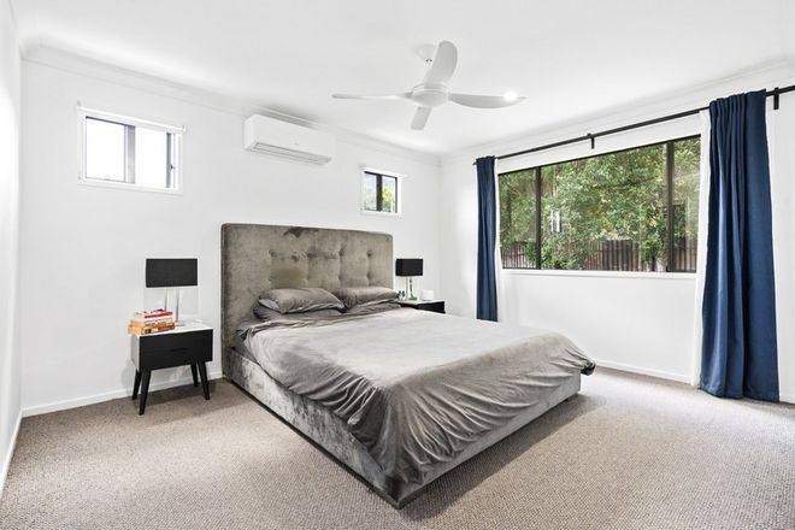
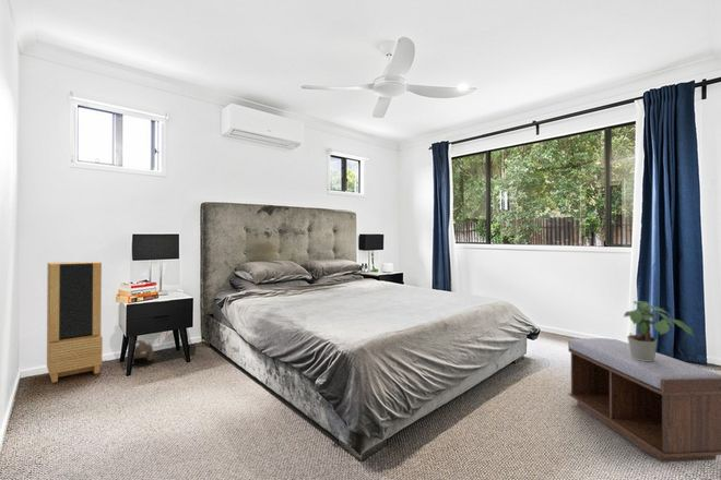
+ potted plant (649, 331)
+ storage cabinet (74, 317)
+ bench (635, 389)
+ plush toy (139, 350)
